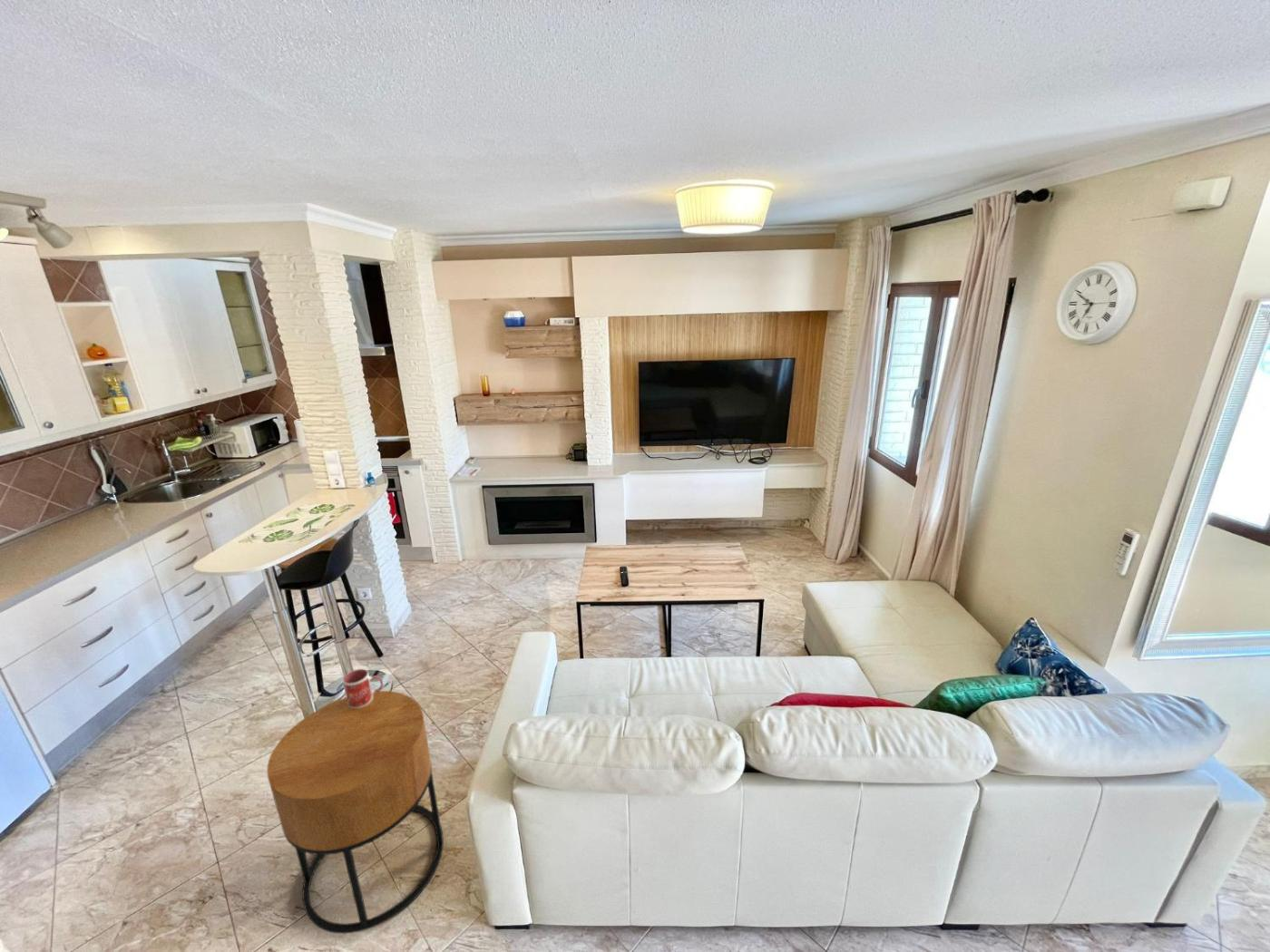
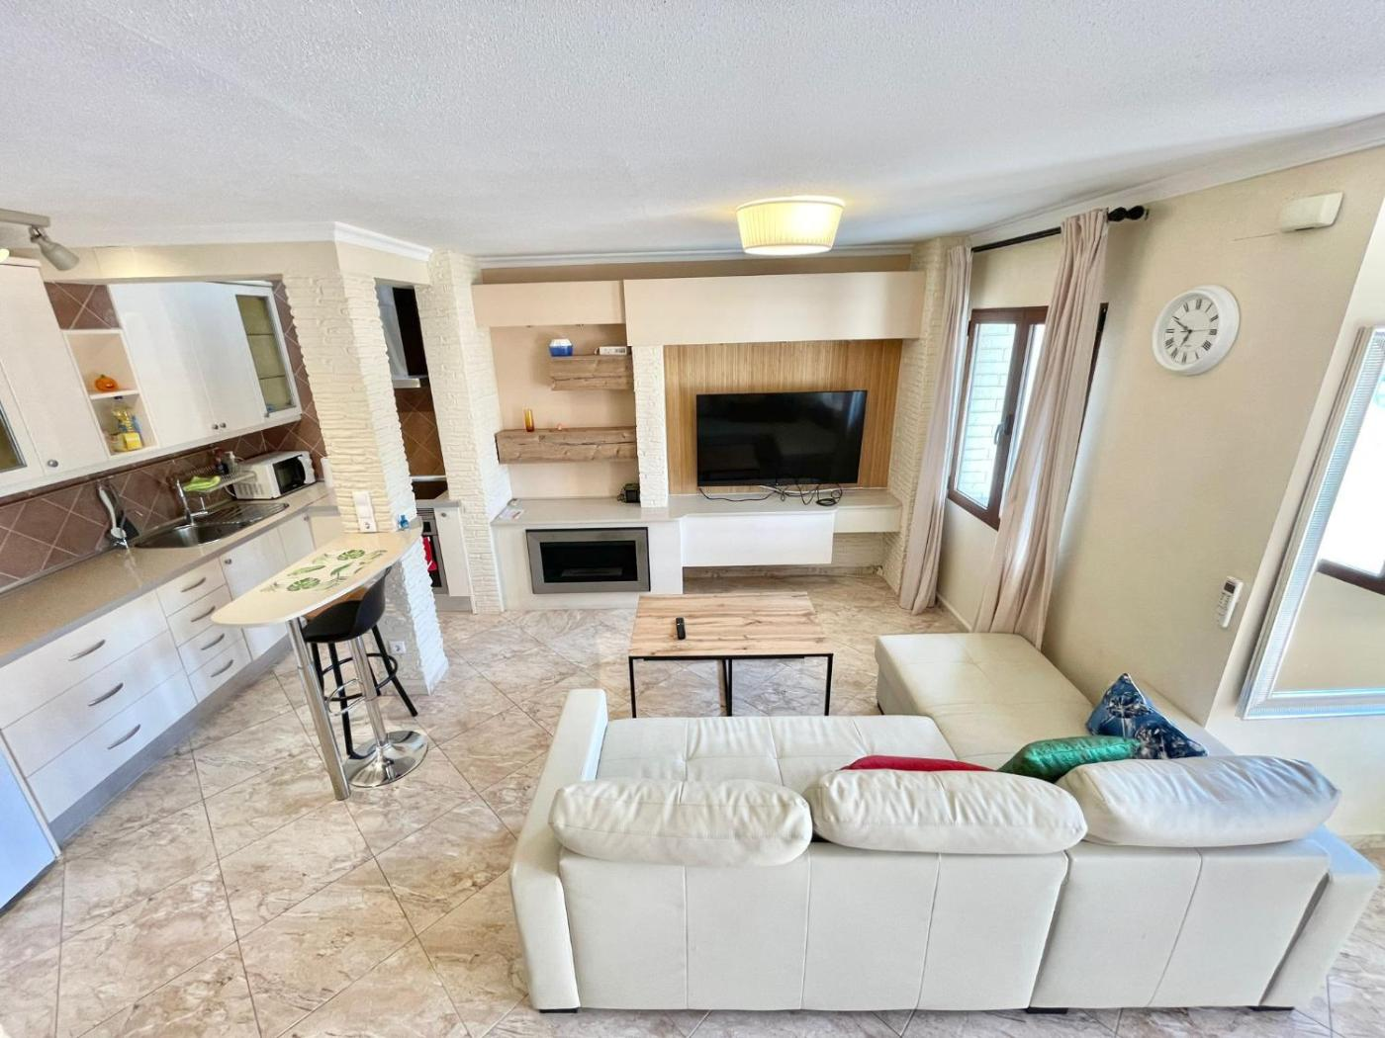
- side table (364, 802)
- mug (364, 686)
